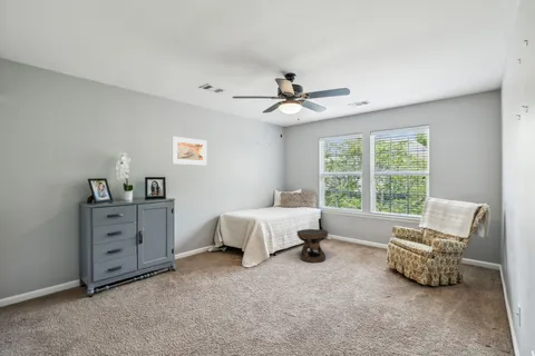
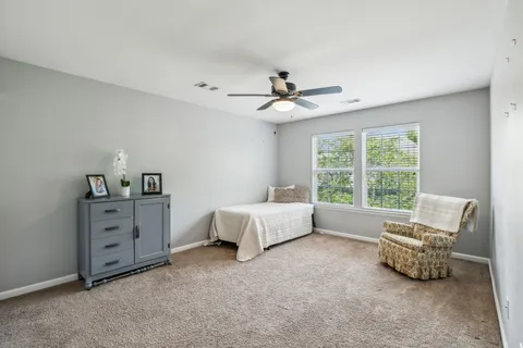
- side table (312, 244)
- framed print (189, 151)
